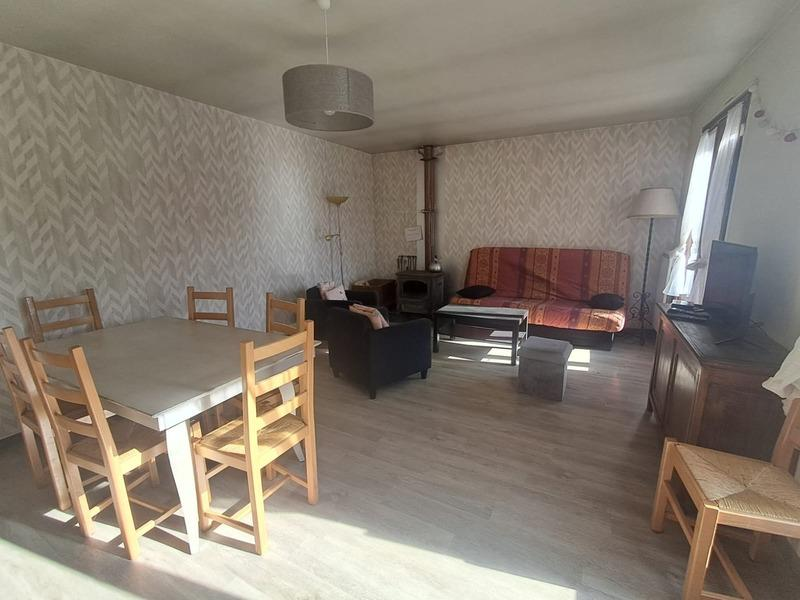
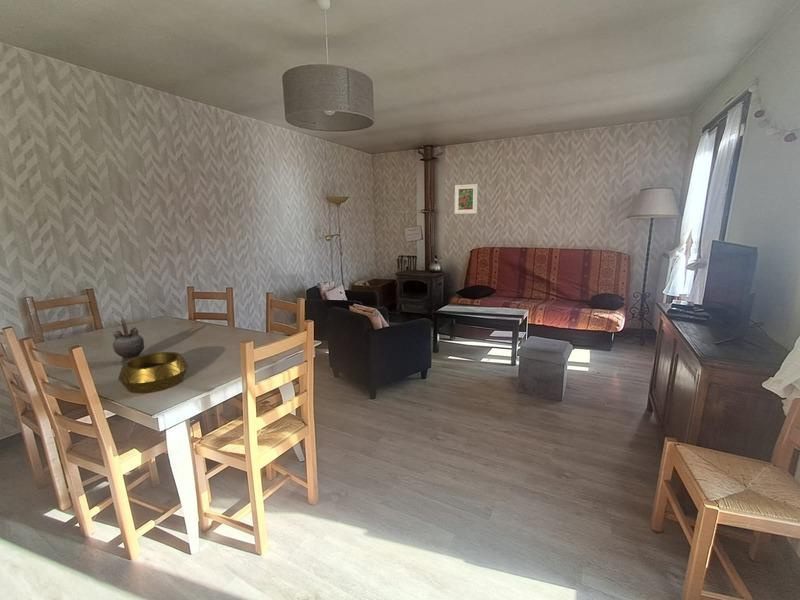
+ decorative bowl (154, 371)
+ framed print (465, 199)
+ teapot (127, 339)
